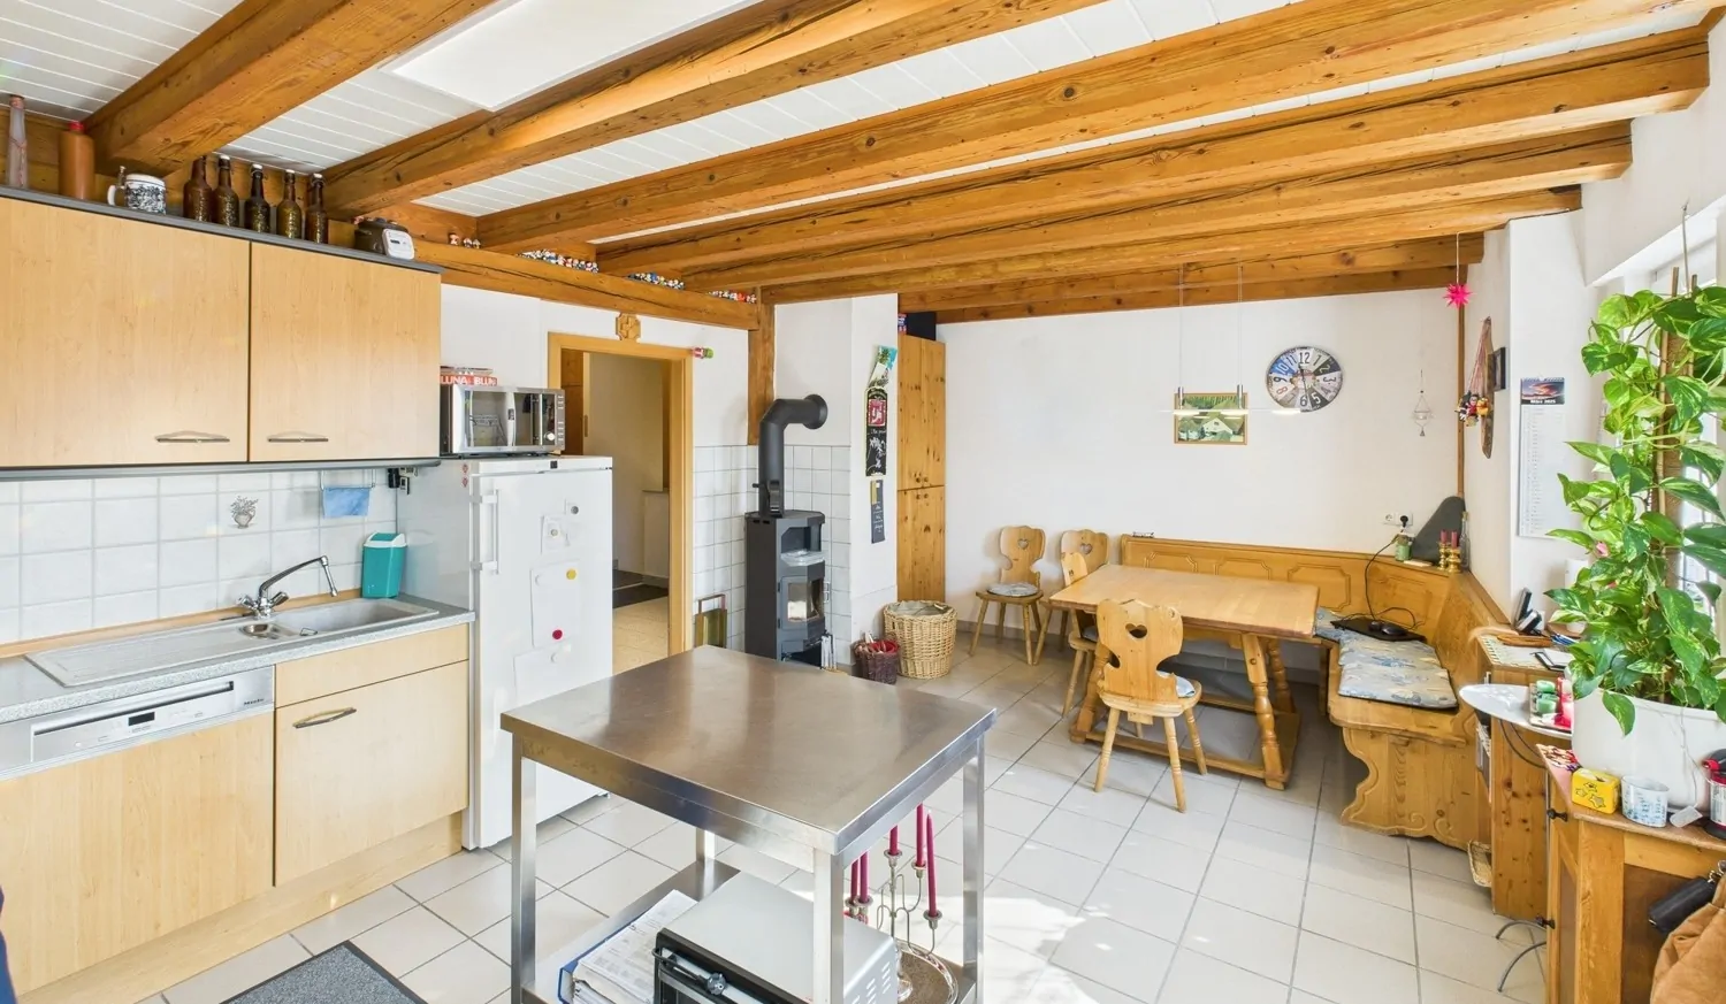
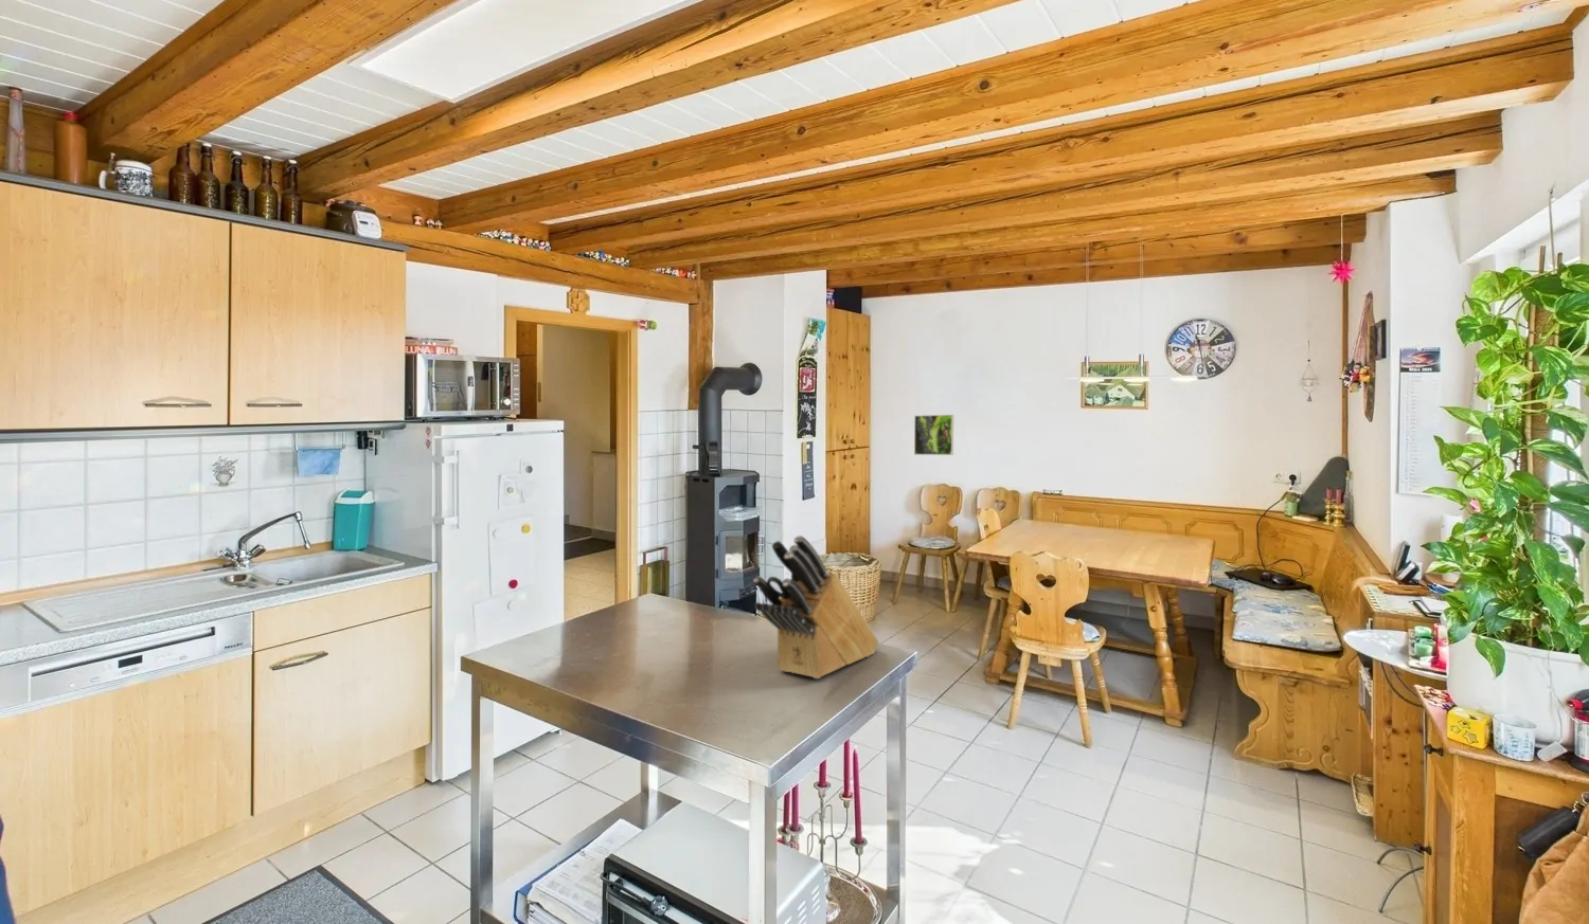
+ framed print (933, 435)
+ knife block (818, 598)
